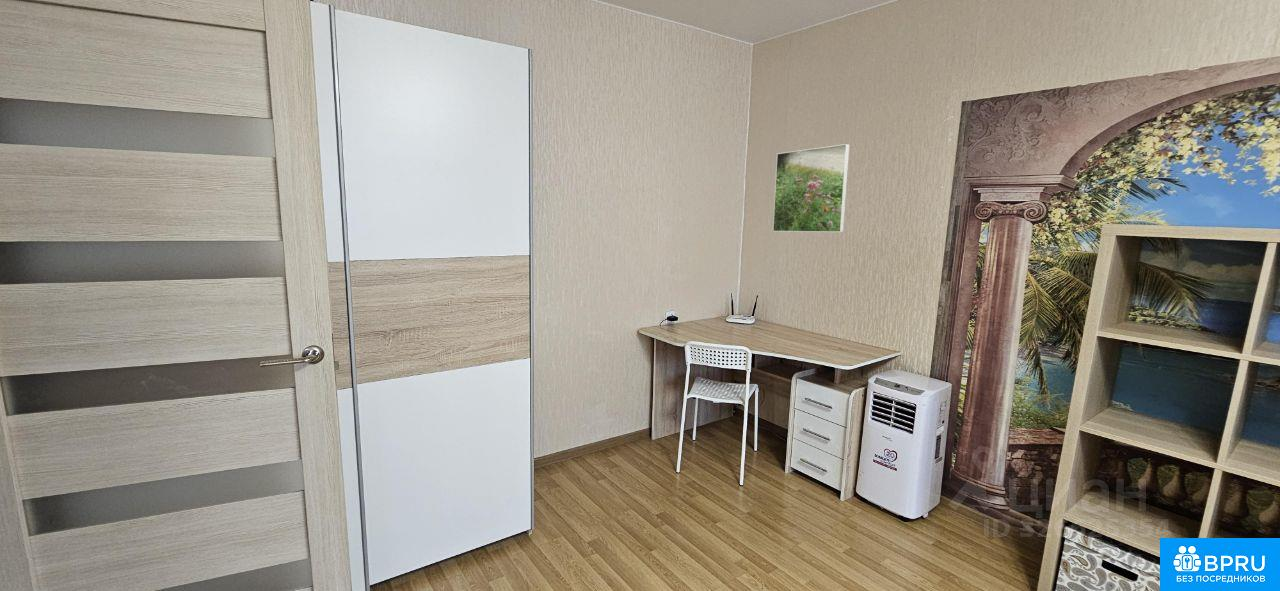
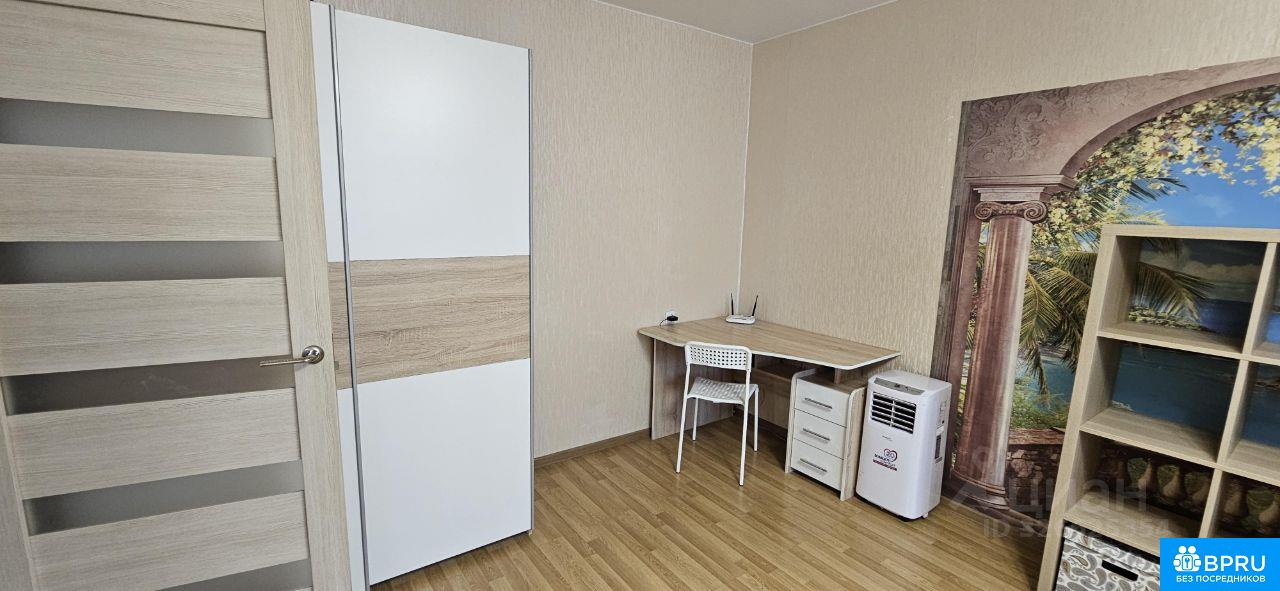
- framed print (808, 190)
